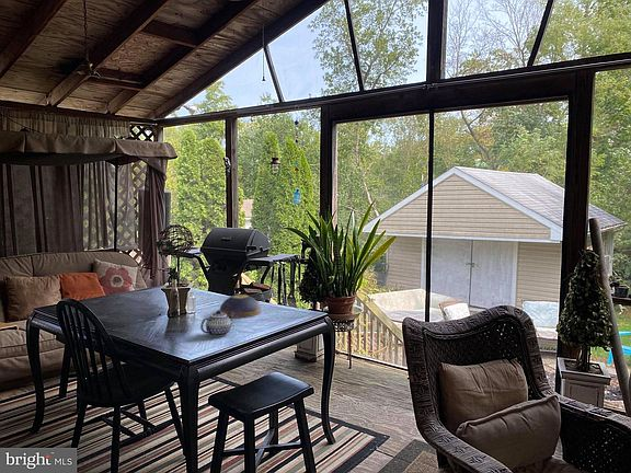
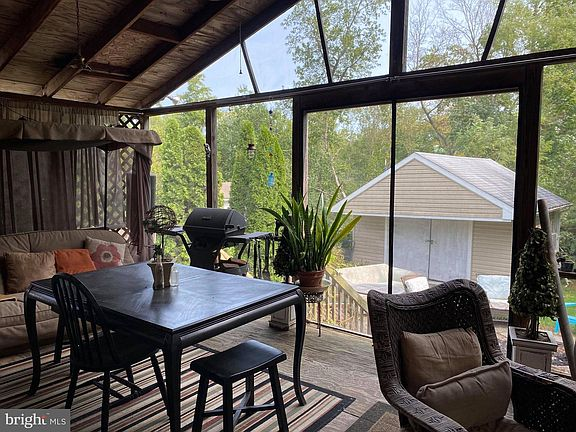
- decorative bowl (240, 303)
- teapot (218, 322)
